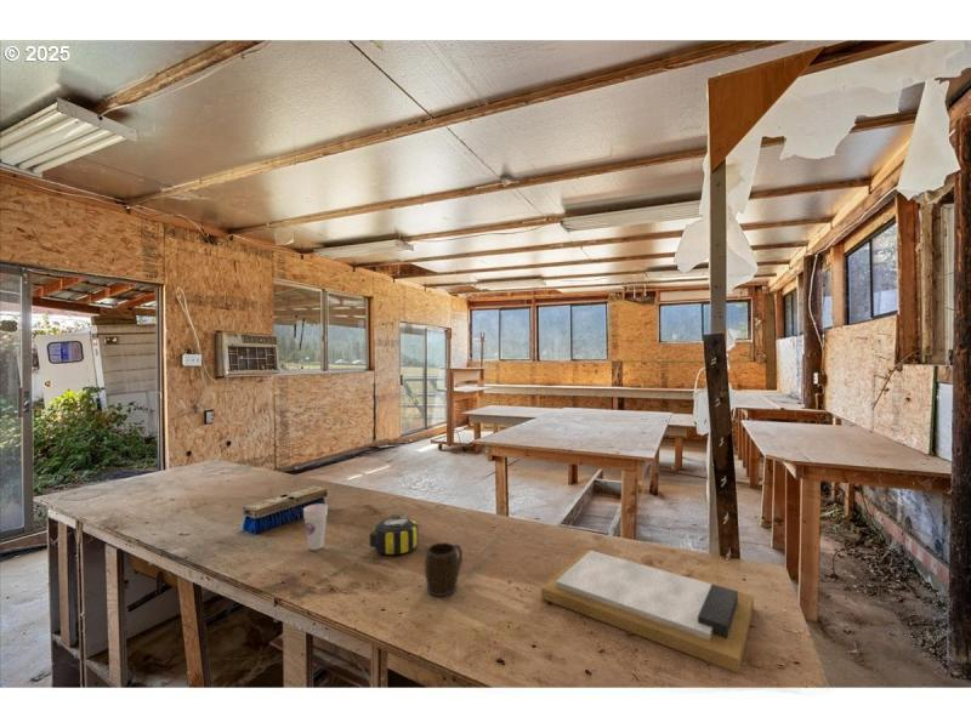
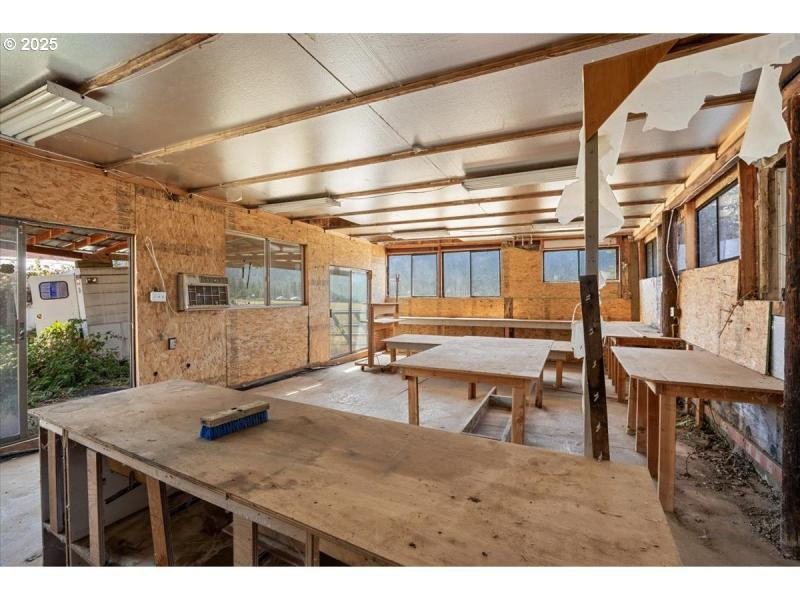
- clipboard (645, 591)
- mug (447, 564)
- cup (316, 527)
- tape measure (402, 529)
